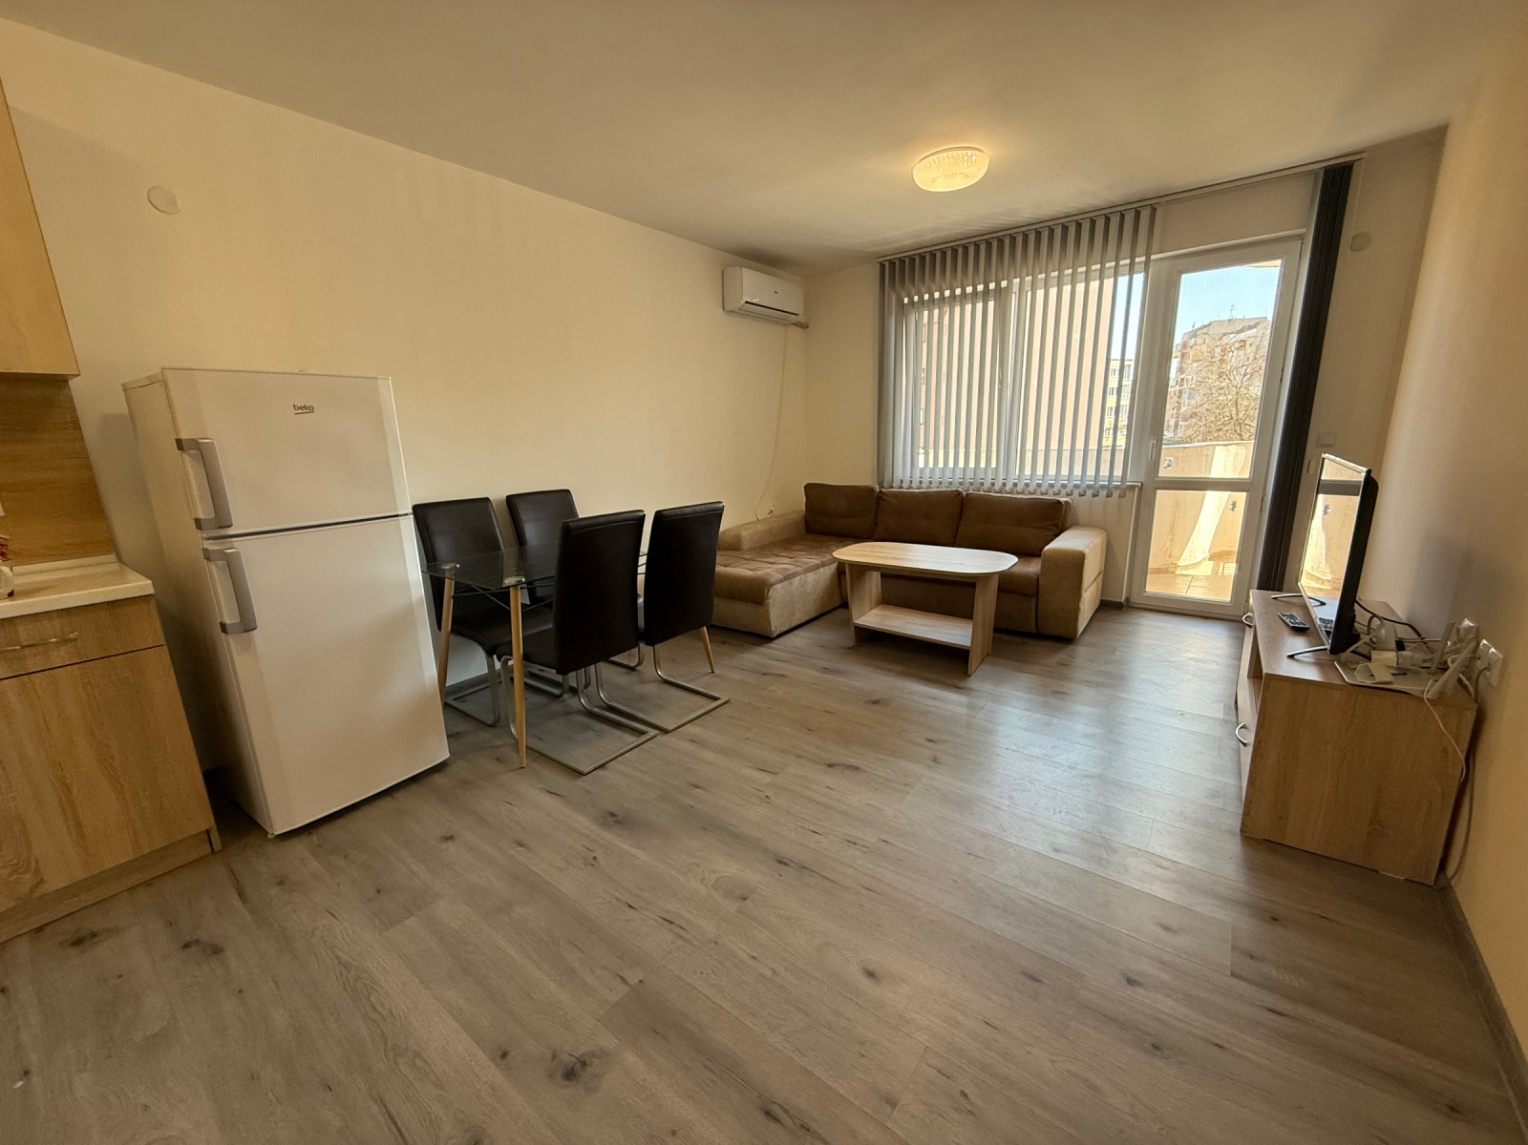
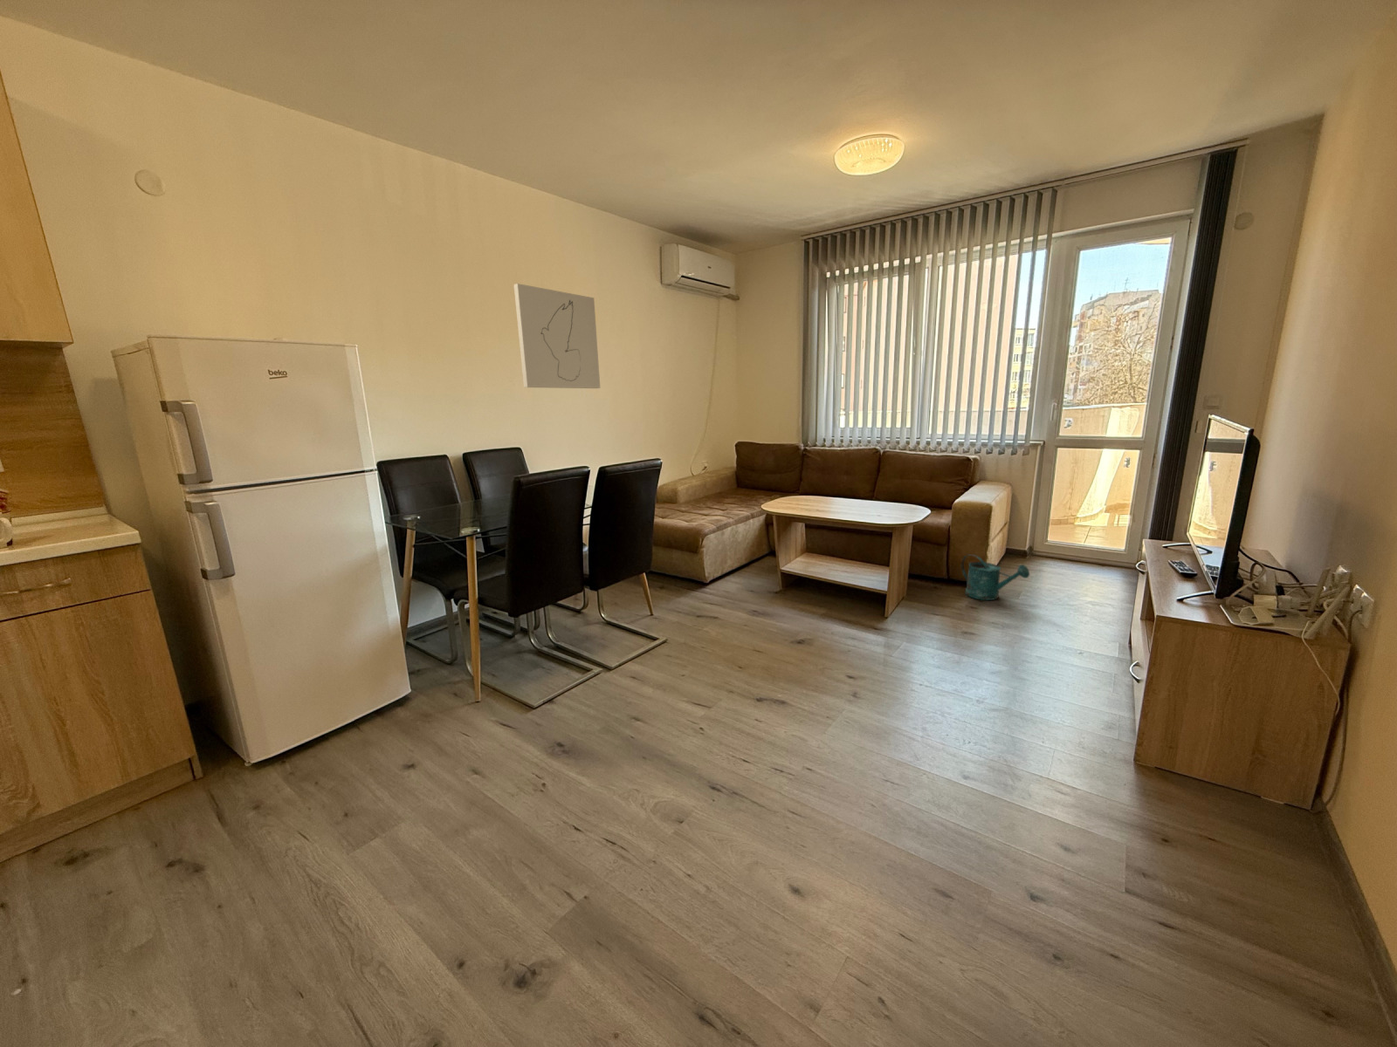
+ wall art (560, 340)
+ watering can (992, 578)
